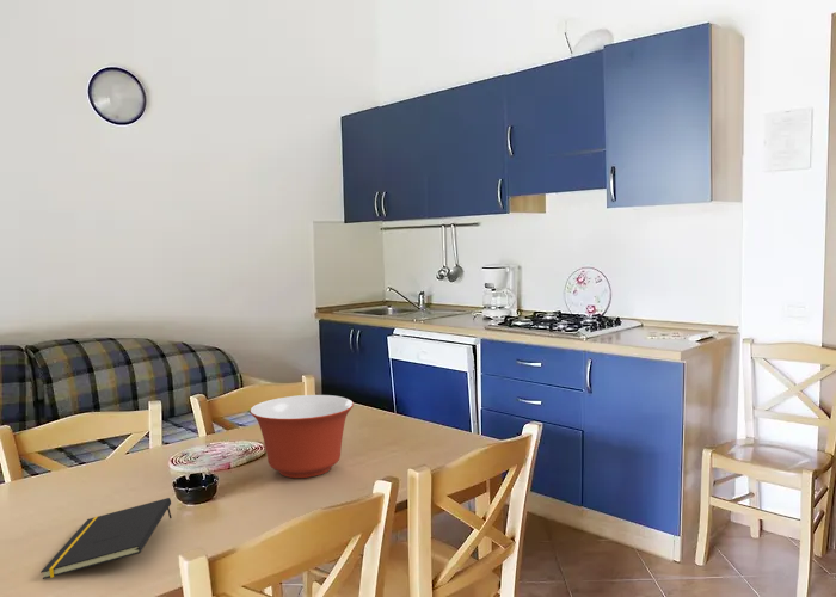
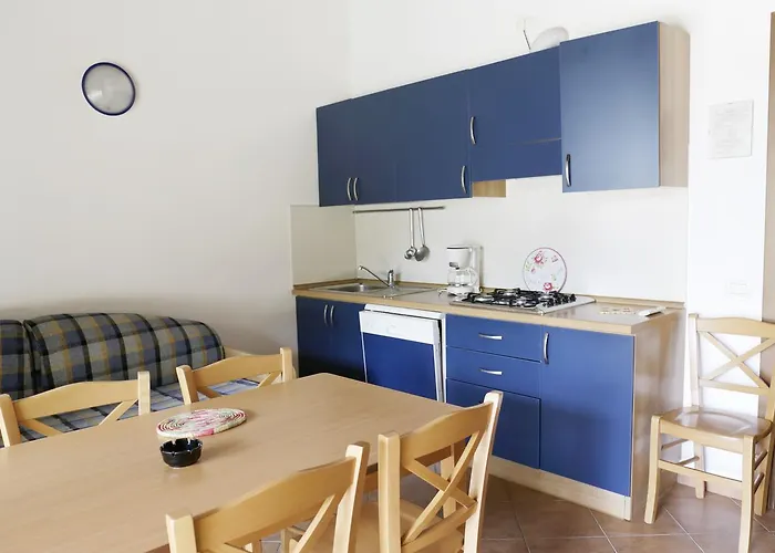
- mixing bowl (303, 437)
- notepad (111, 534)
